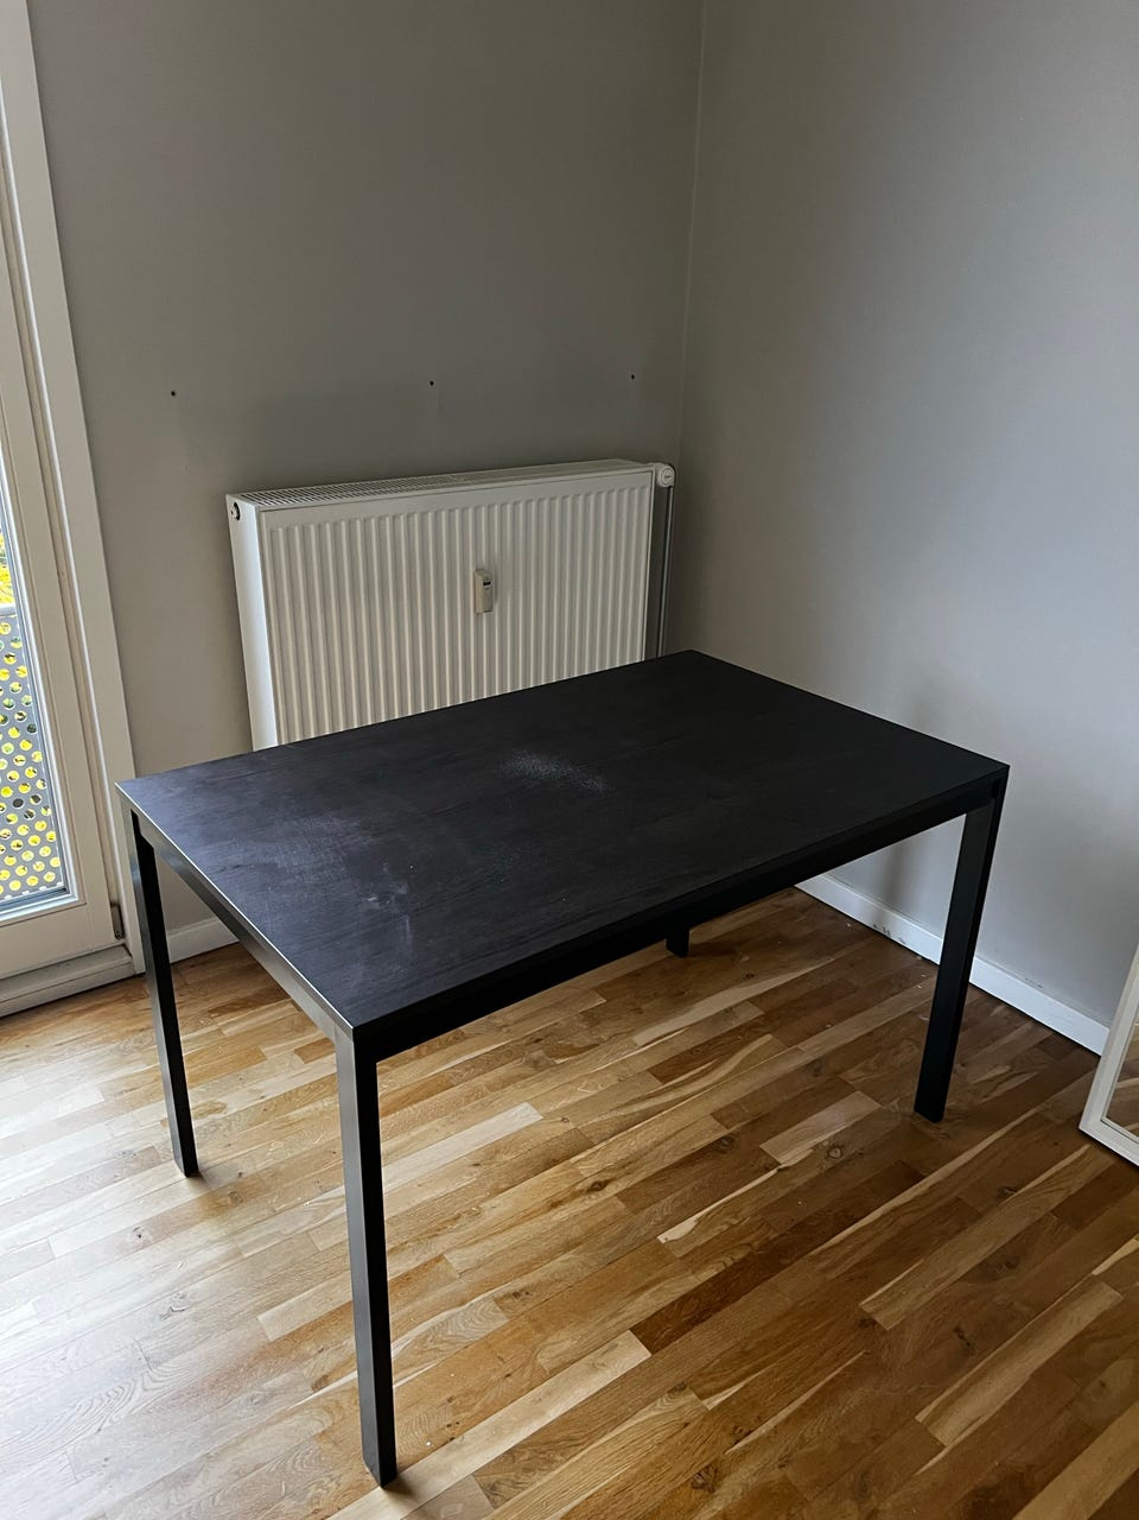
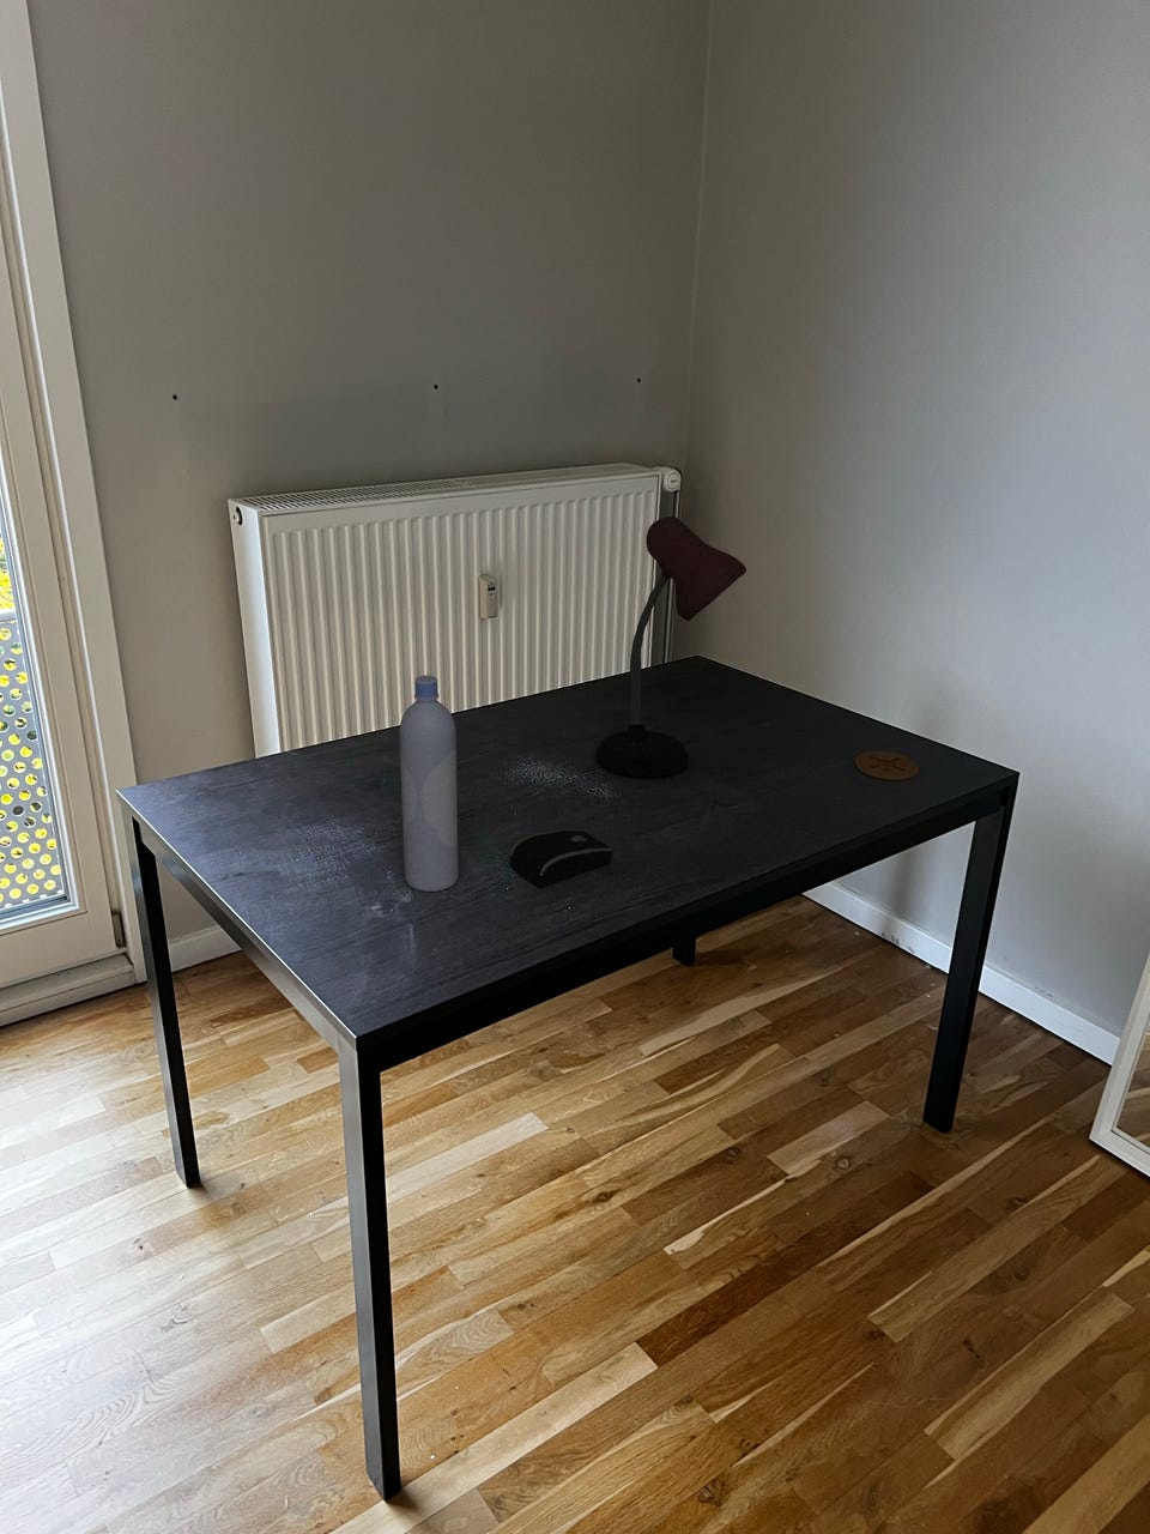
+ desk lamp (643, 640)
+ coaster (885, 765)
+ bottle (429, 783)
+ computer mouse (562, 852)
